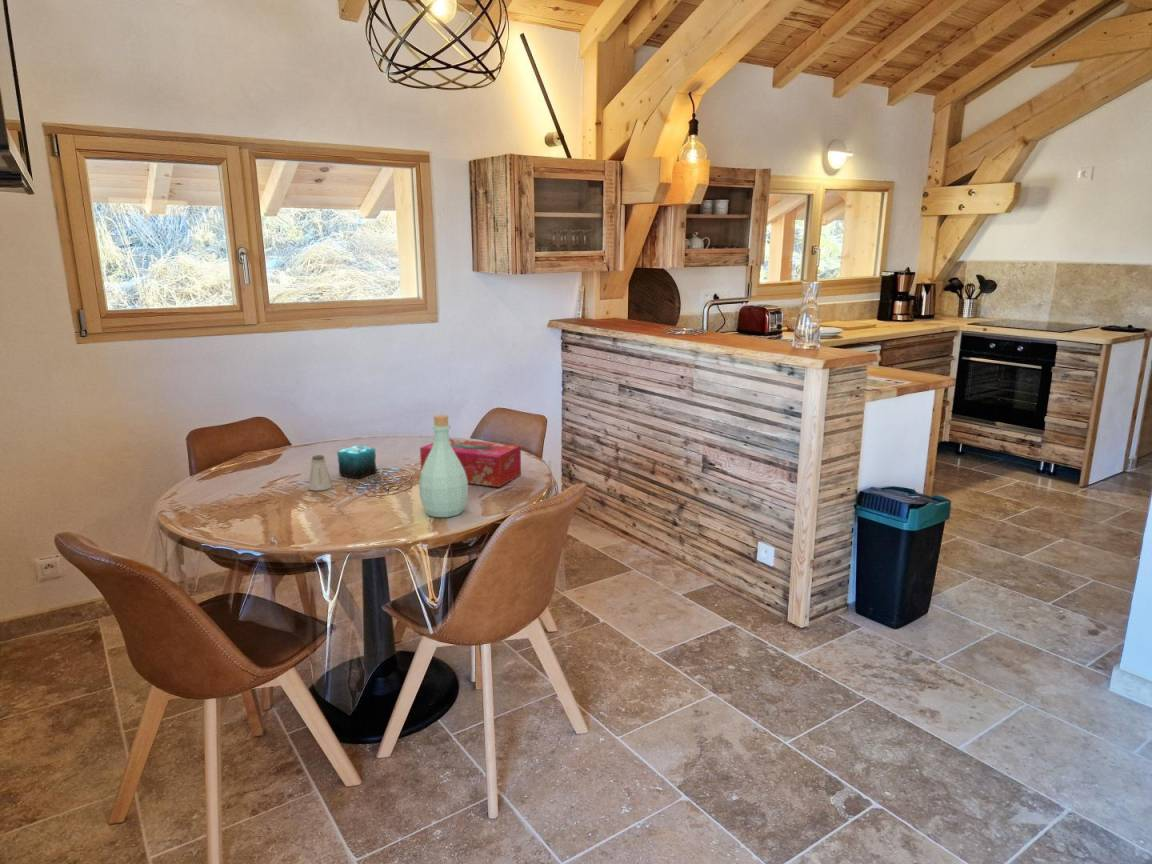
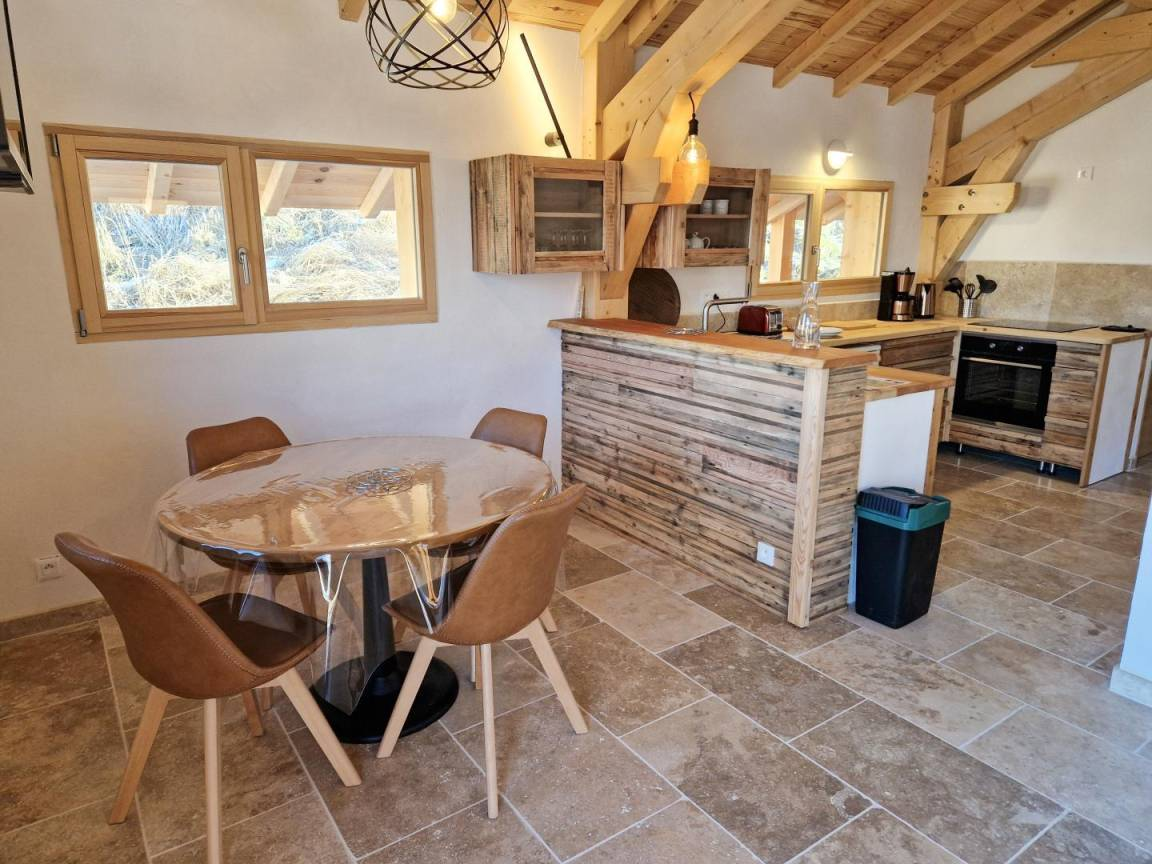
- tissue box (471, 461)
- bottle (442, 464)
- saltshaker (319, 471)
- candle (357, 456)
